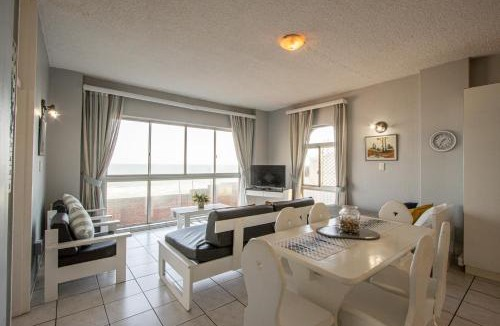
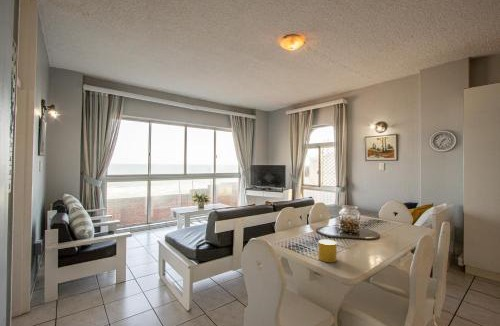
+ cup (327, 250)
